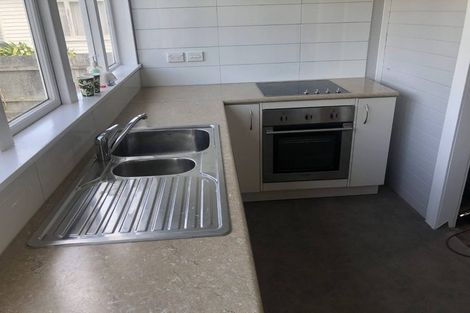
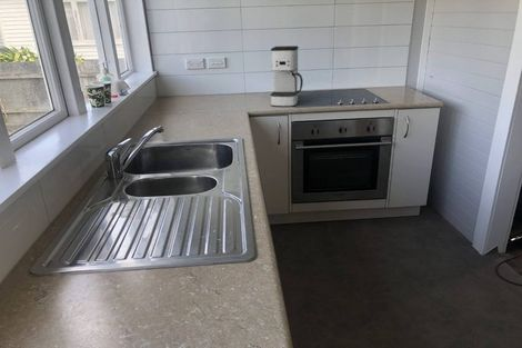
+ coffee maker (287, 76)
